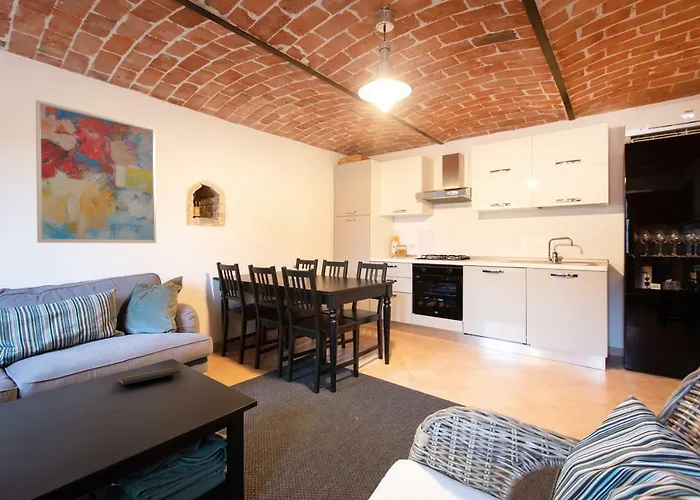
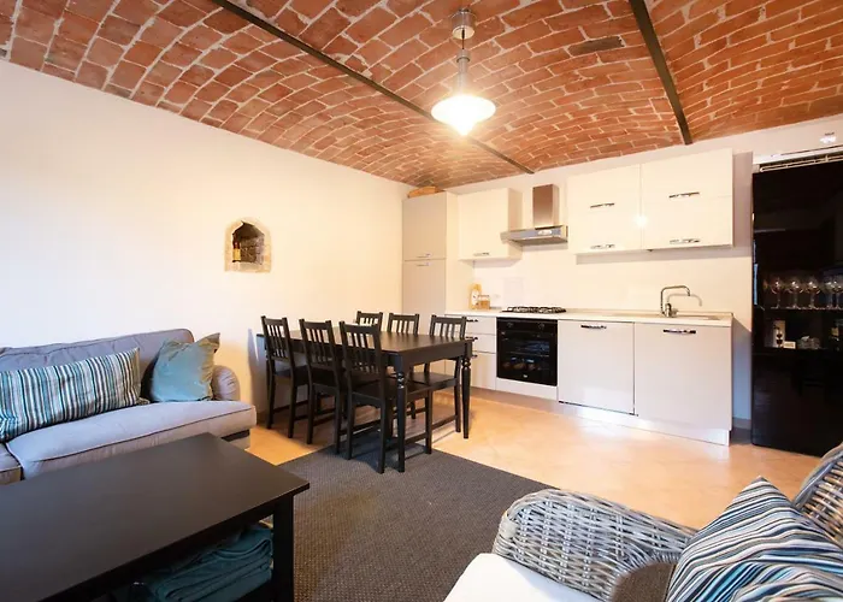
- notepad (149, 375)
- wall art (102, 179)
